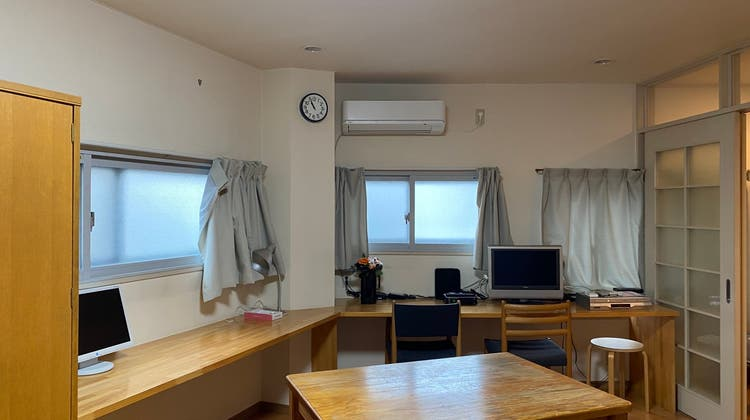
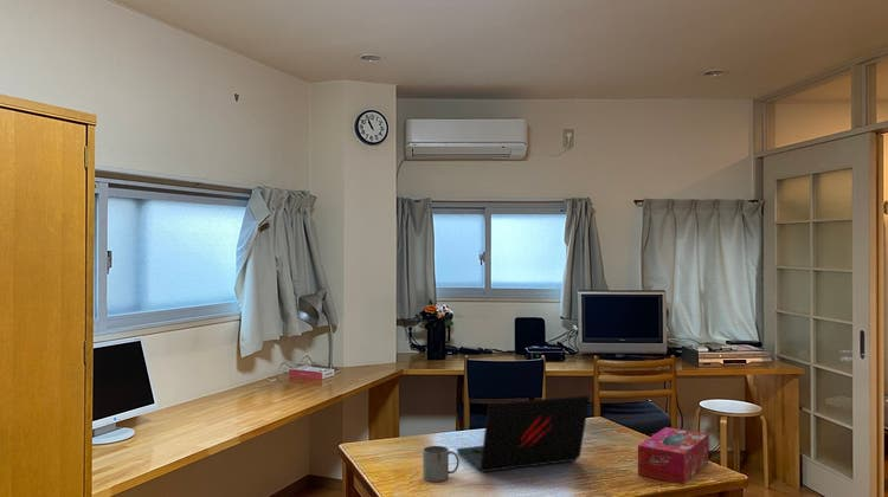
+ mug (440, 463)
+ tissue box (674, 453)
+ laptop (520, 425)
